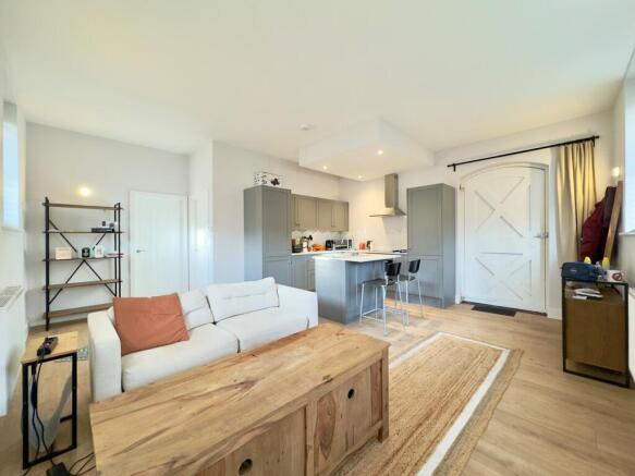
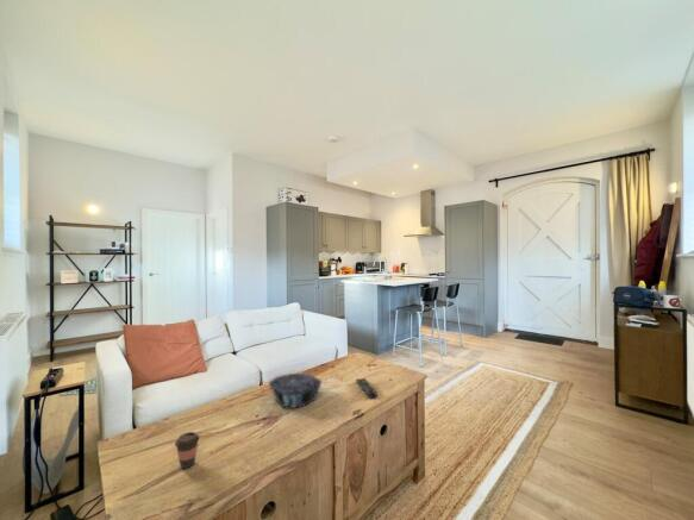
+ coffee cup (187, 450)
+ decorative bowl (294, 390)
+ remote control (365, 387)
